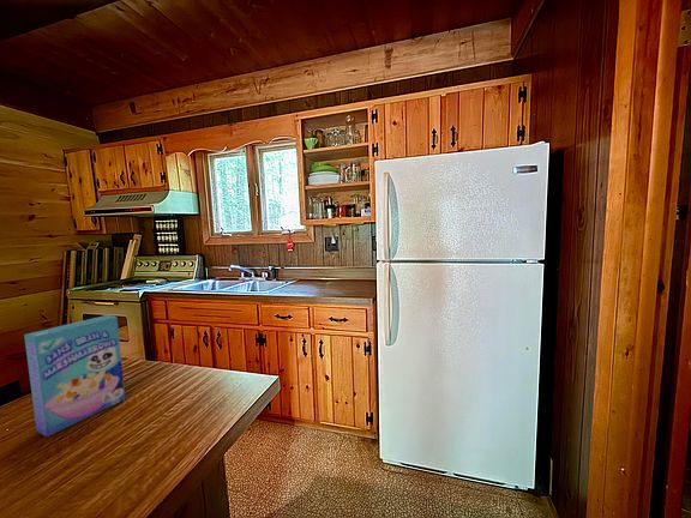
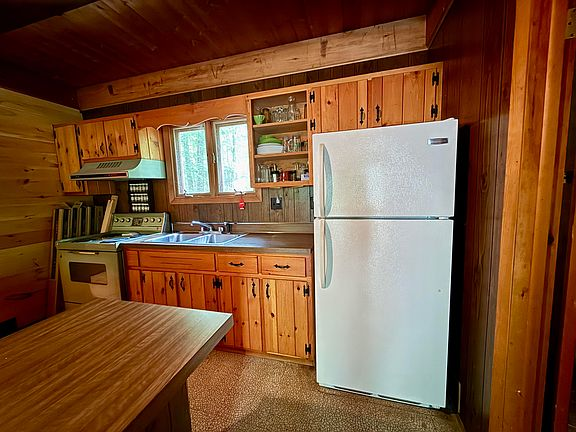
- cereal box (79, 369)
